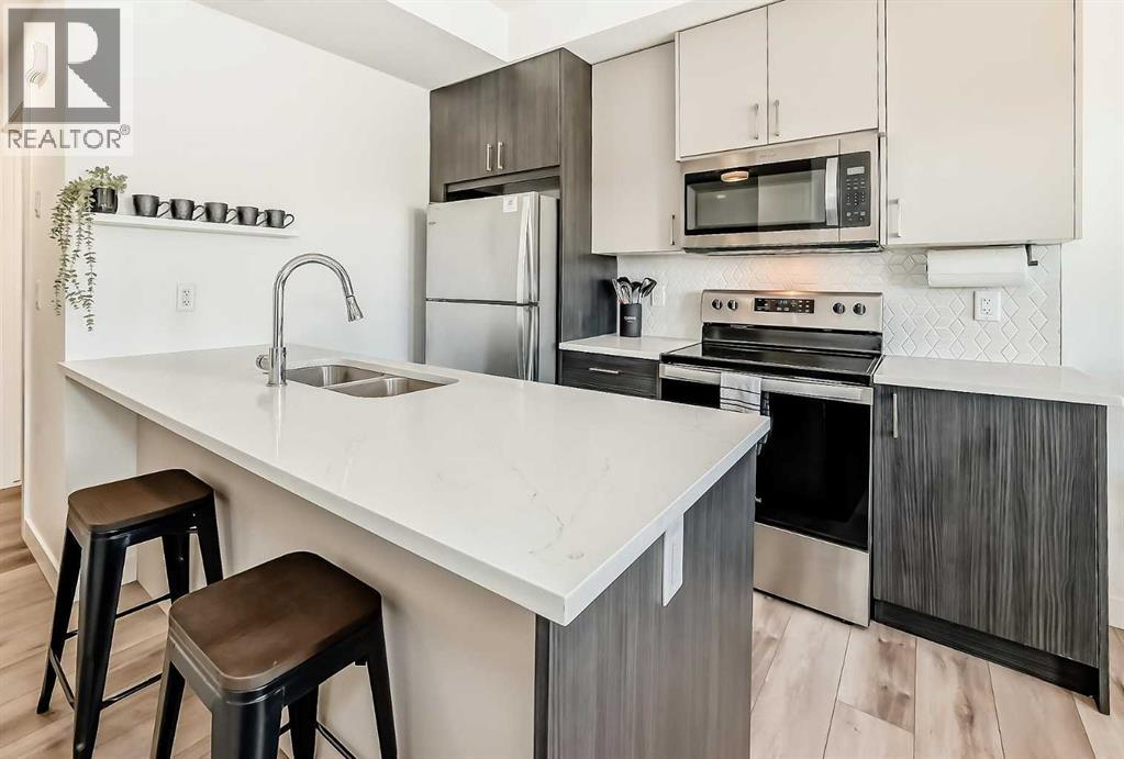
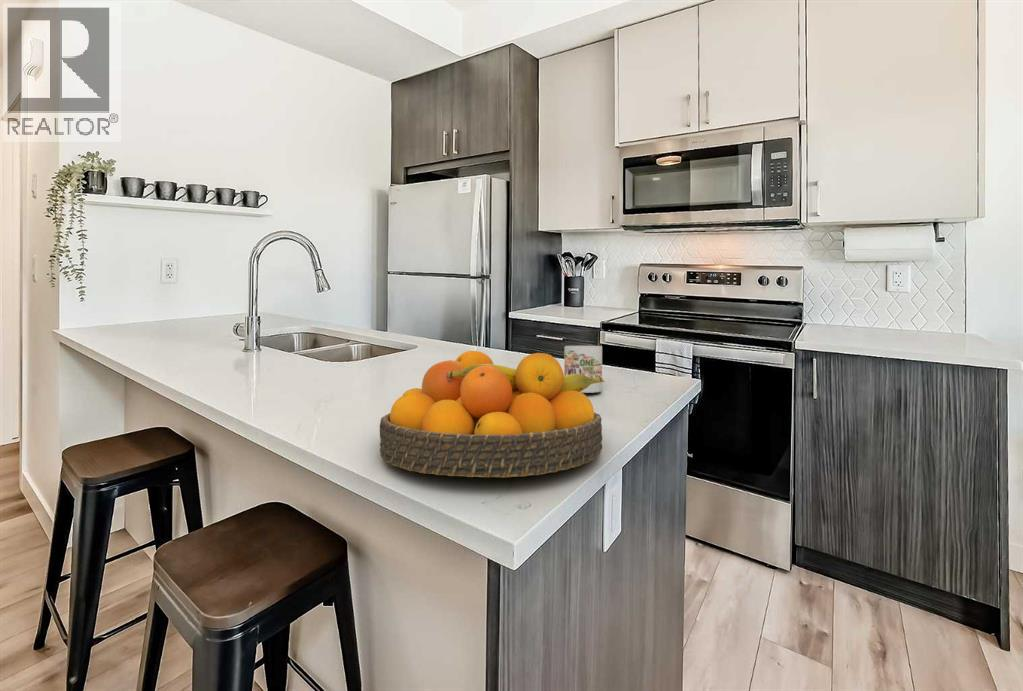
+ fruit bowl (491, 401)
+ mug (585, 367)
